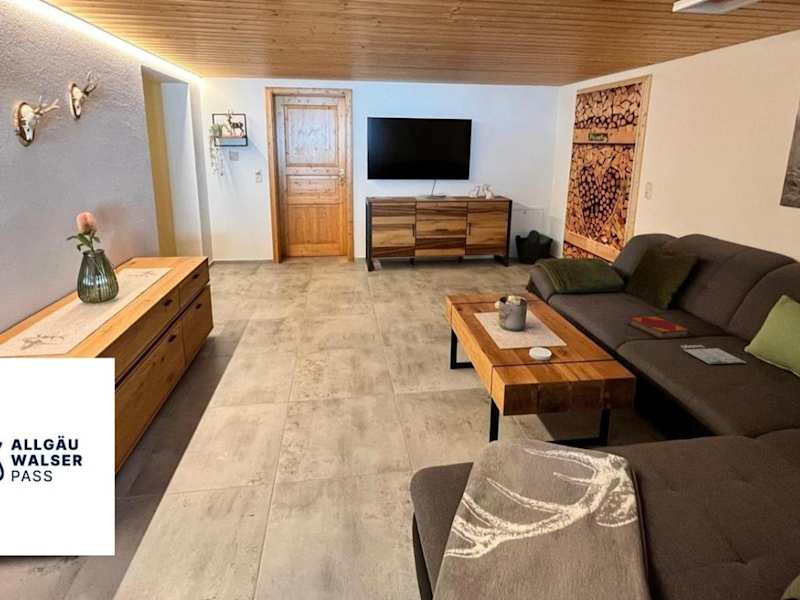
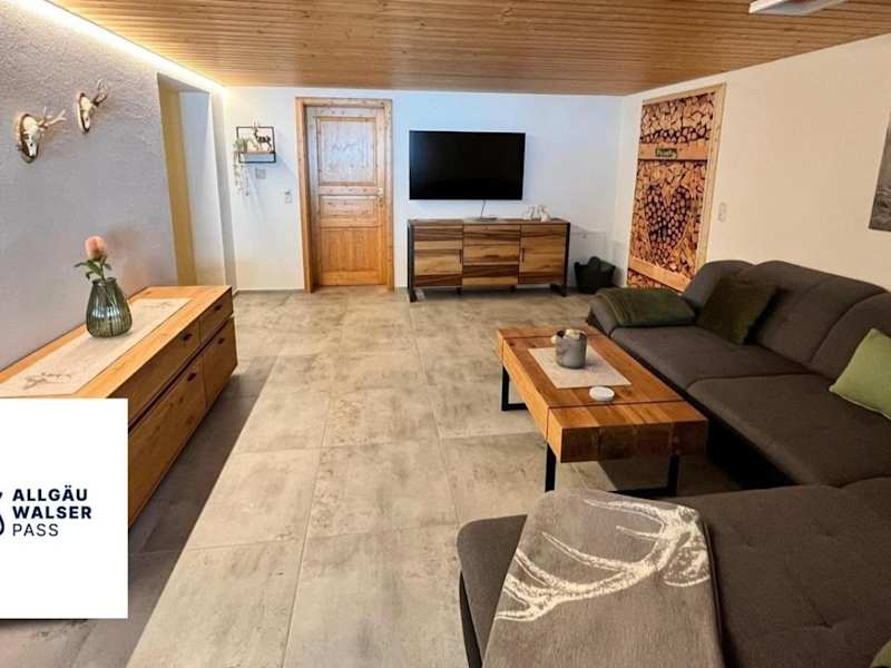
- magazine (707, 353)
- hardback book (657, 326)
